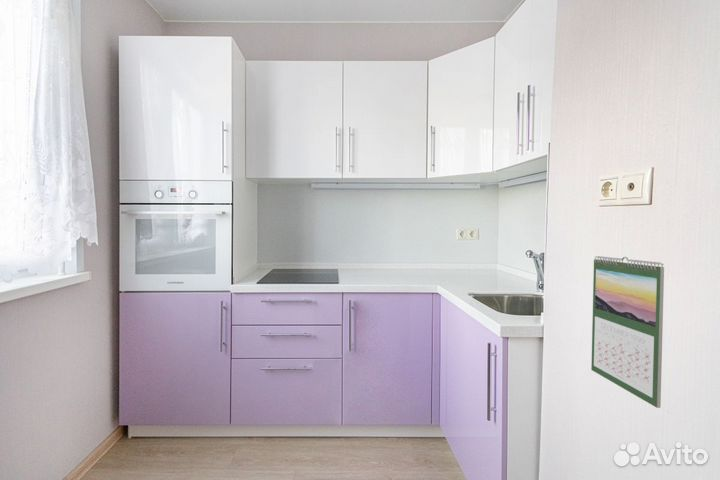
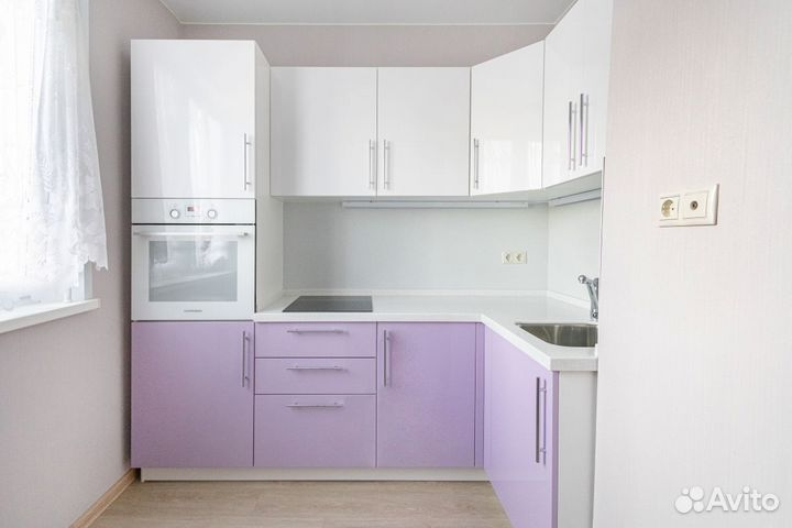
- calendar (623, 321)
